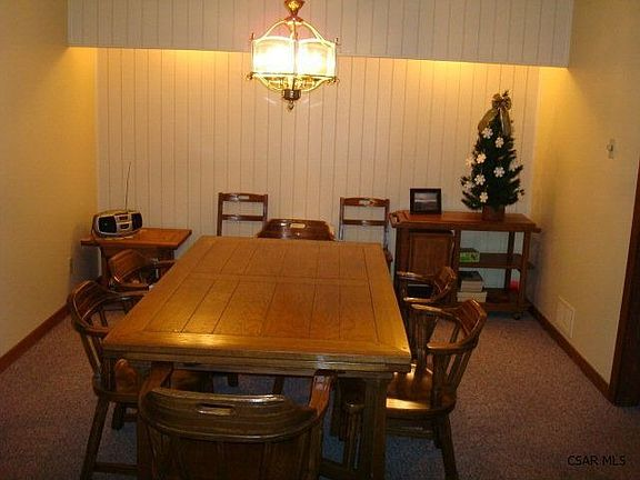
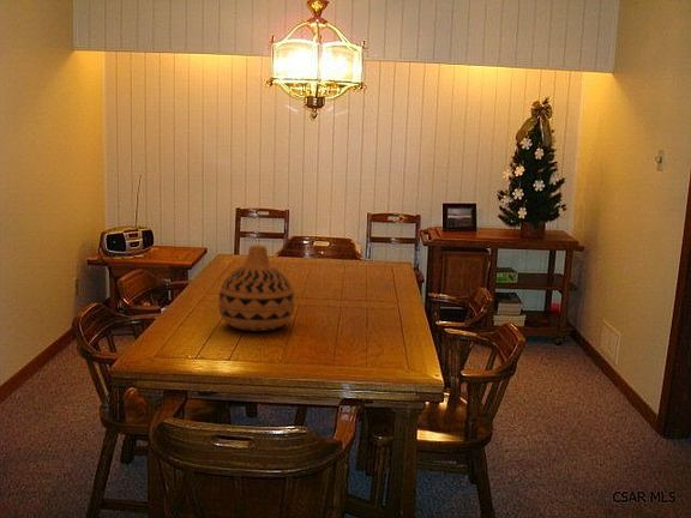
+ vase (257, 287)
